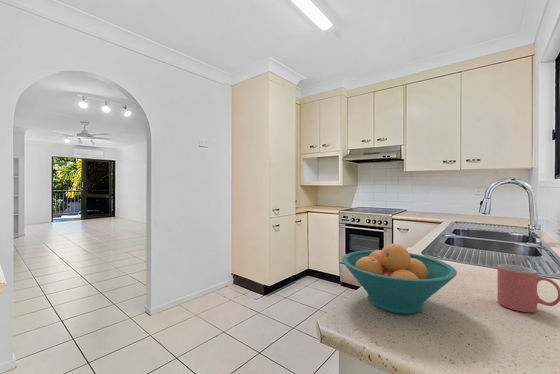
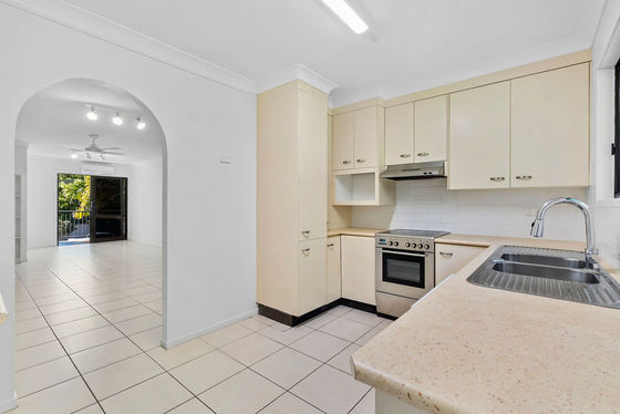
- fruit bowl (394, 273)
- mug (527, 289)
